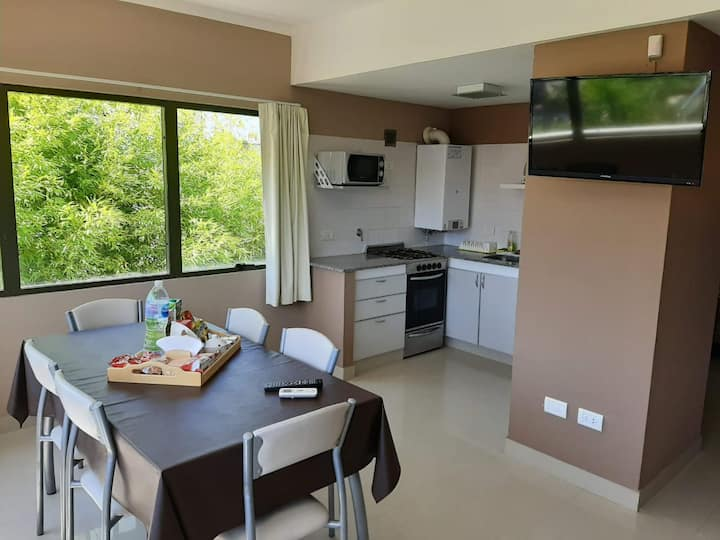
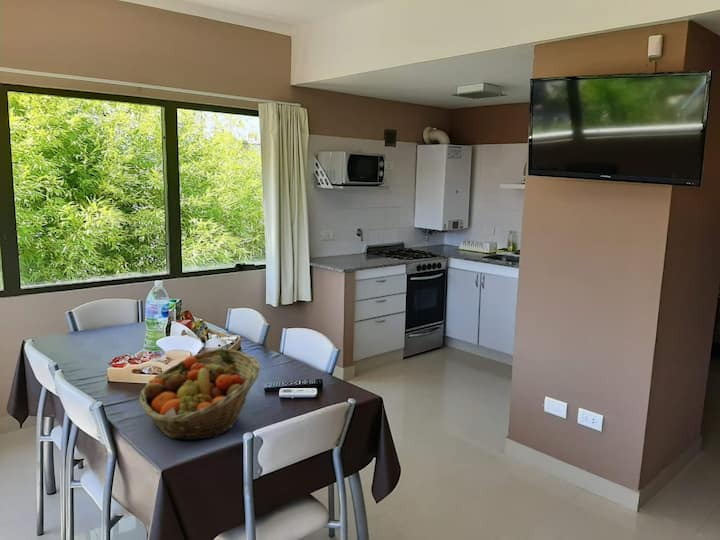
+ fruit basket (200, 391)
